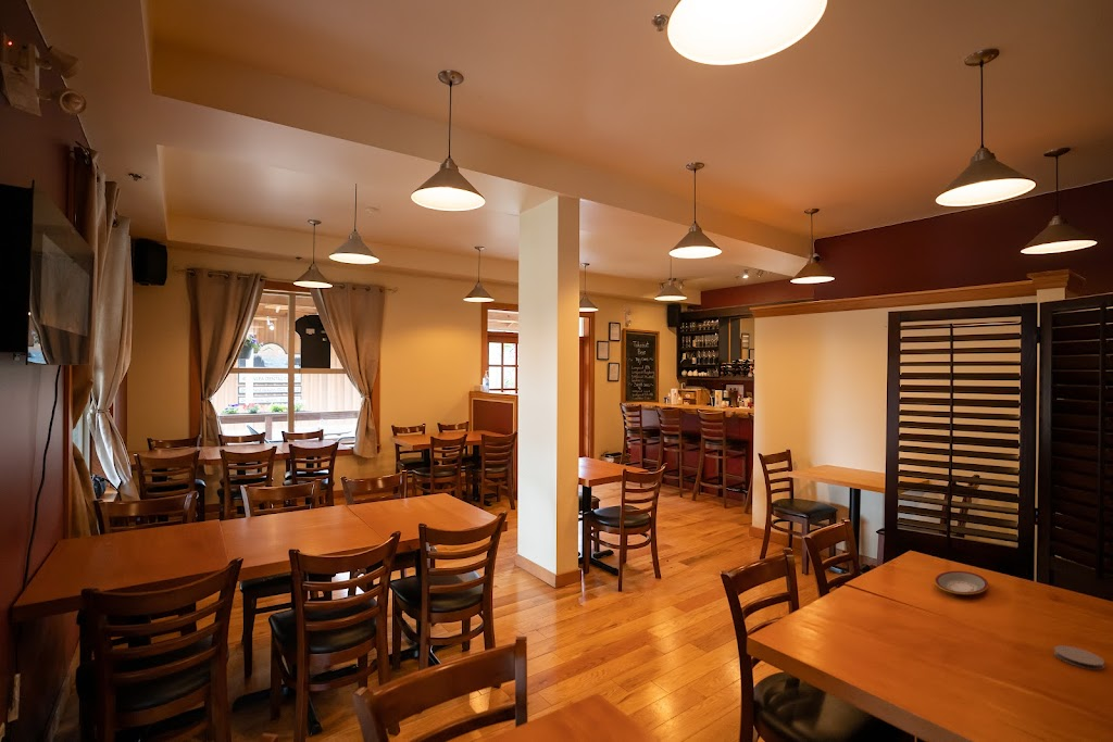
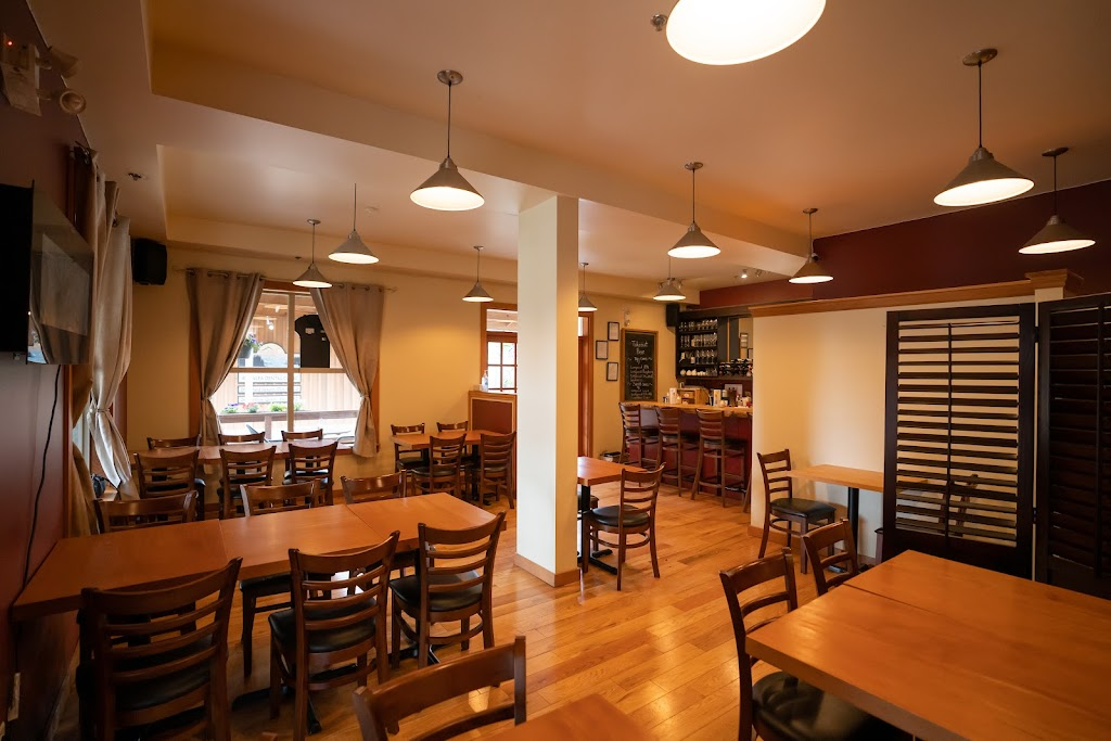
- coaster (1078, 657)
- plate (961, 584)
